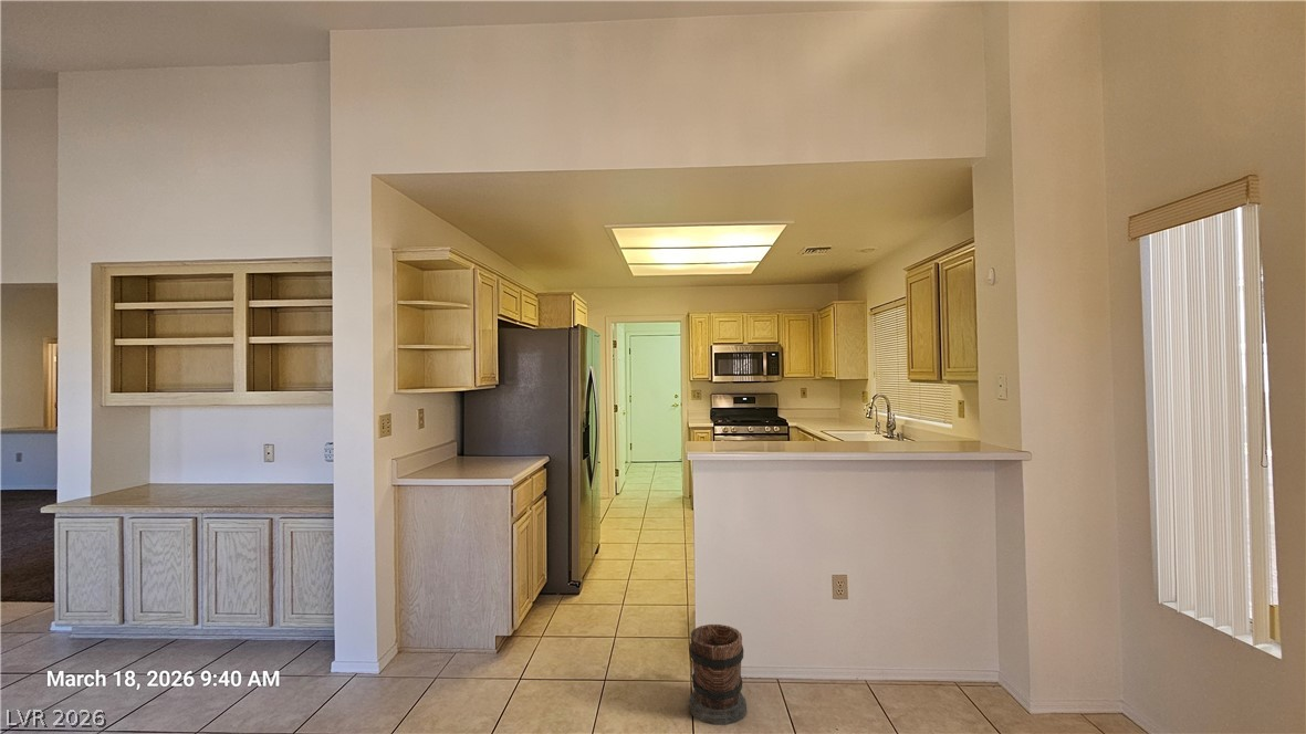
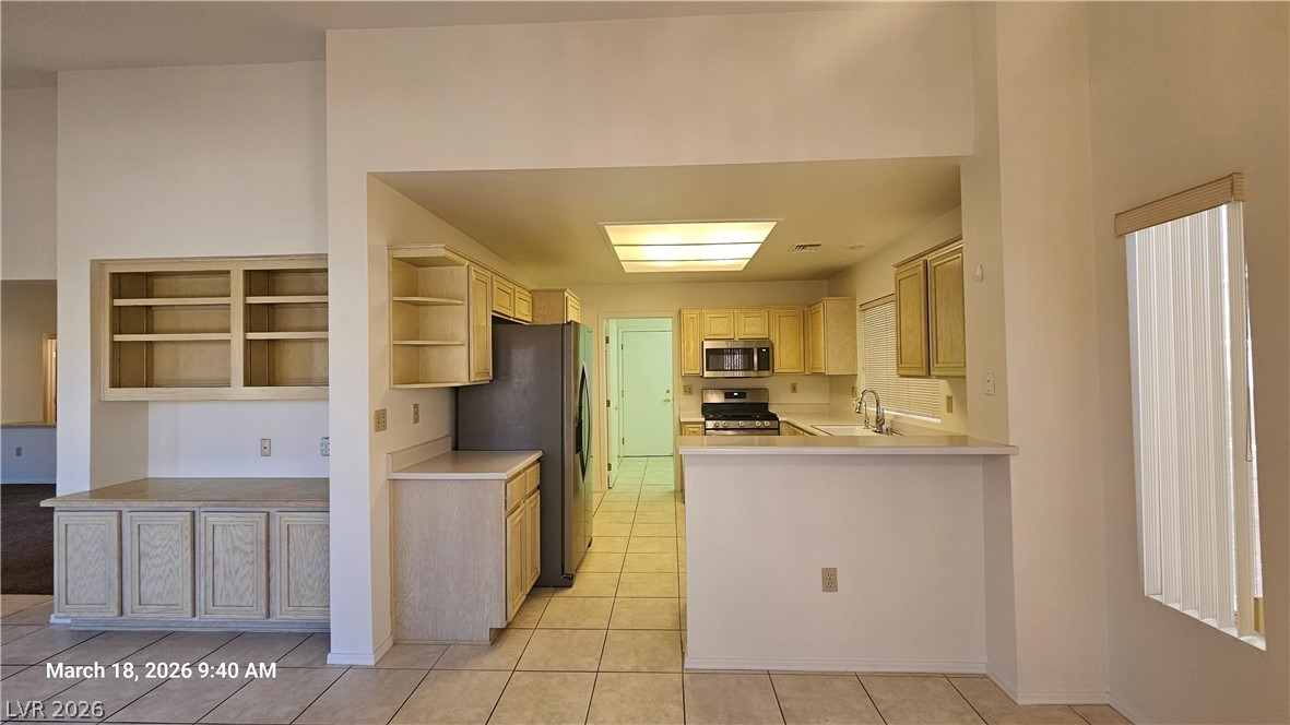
- wooden barrel (715, 668)
